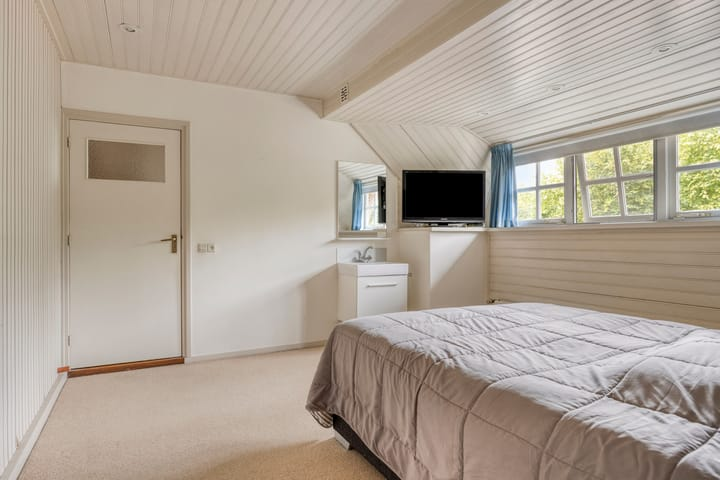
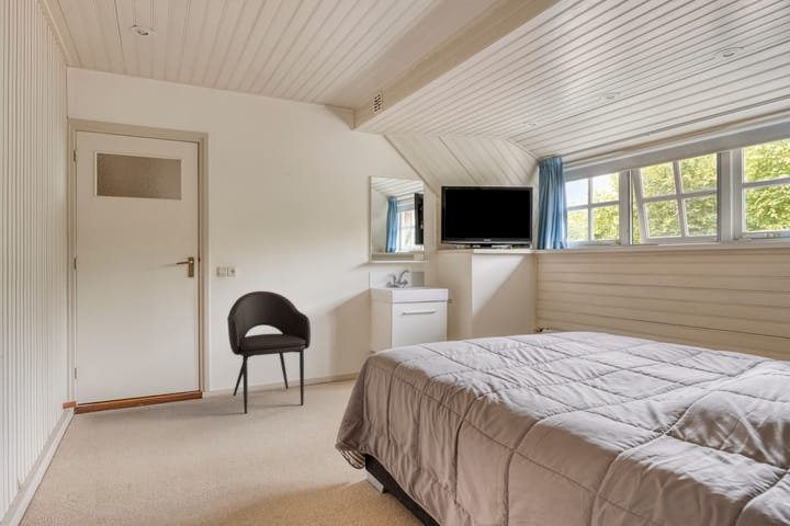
+ armchair (267, 346)
